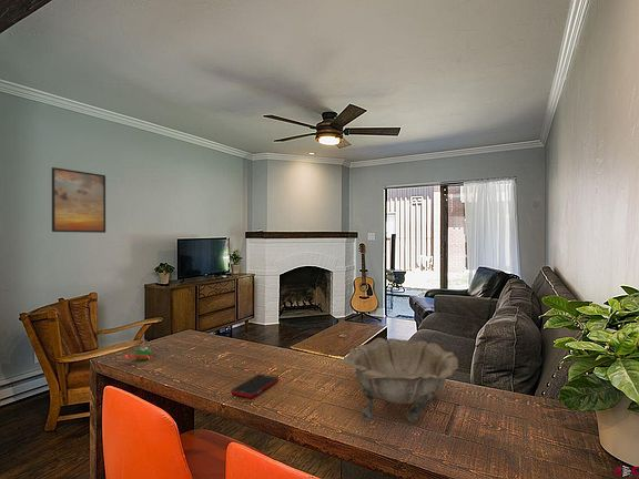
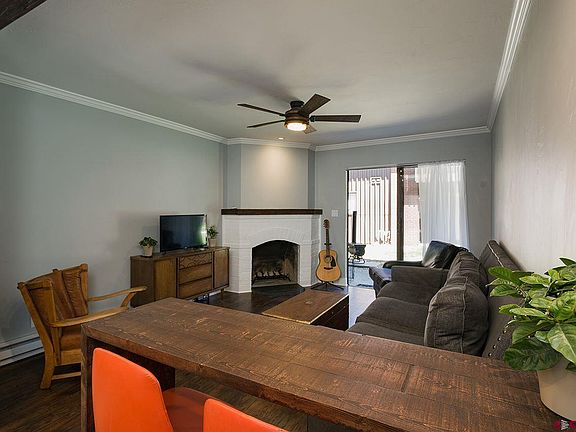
- candle (139, 351)
- decorative bowl (399, 377)
- cell phone (255, 385)
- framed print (80, 202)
